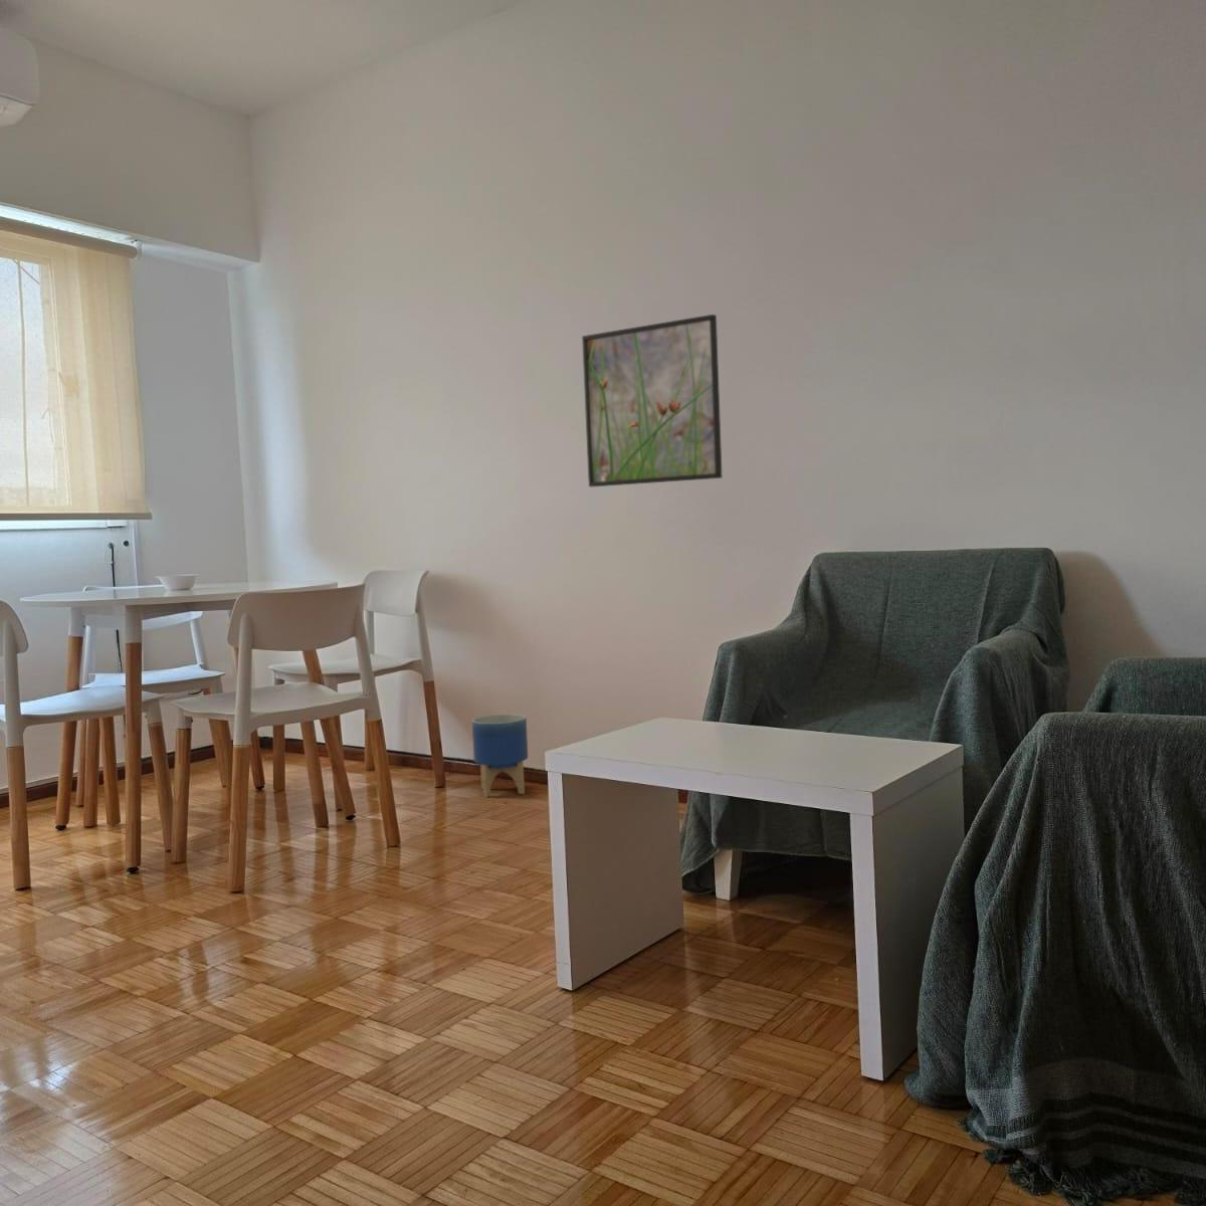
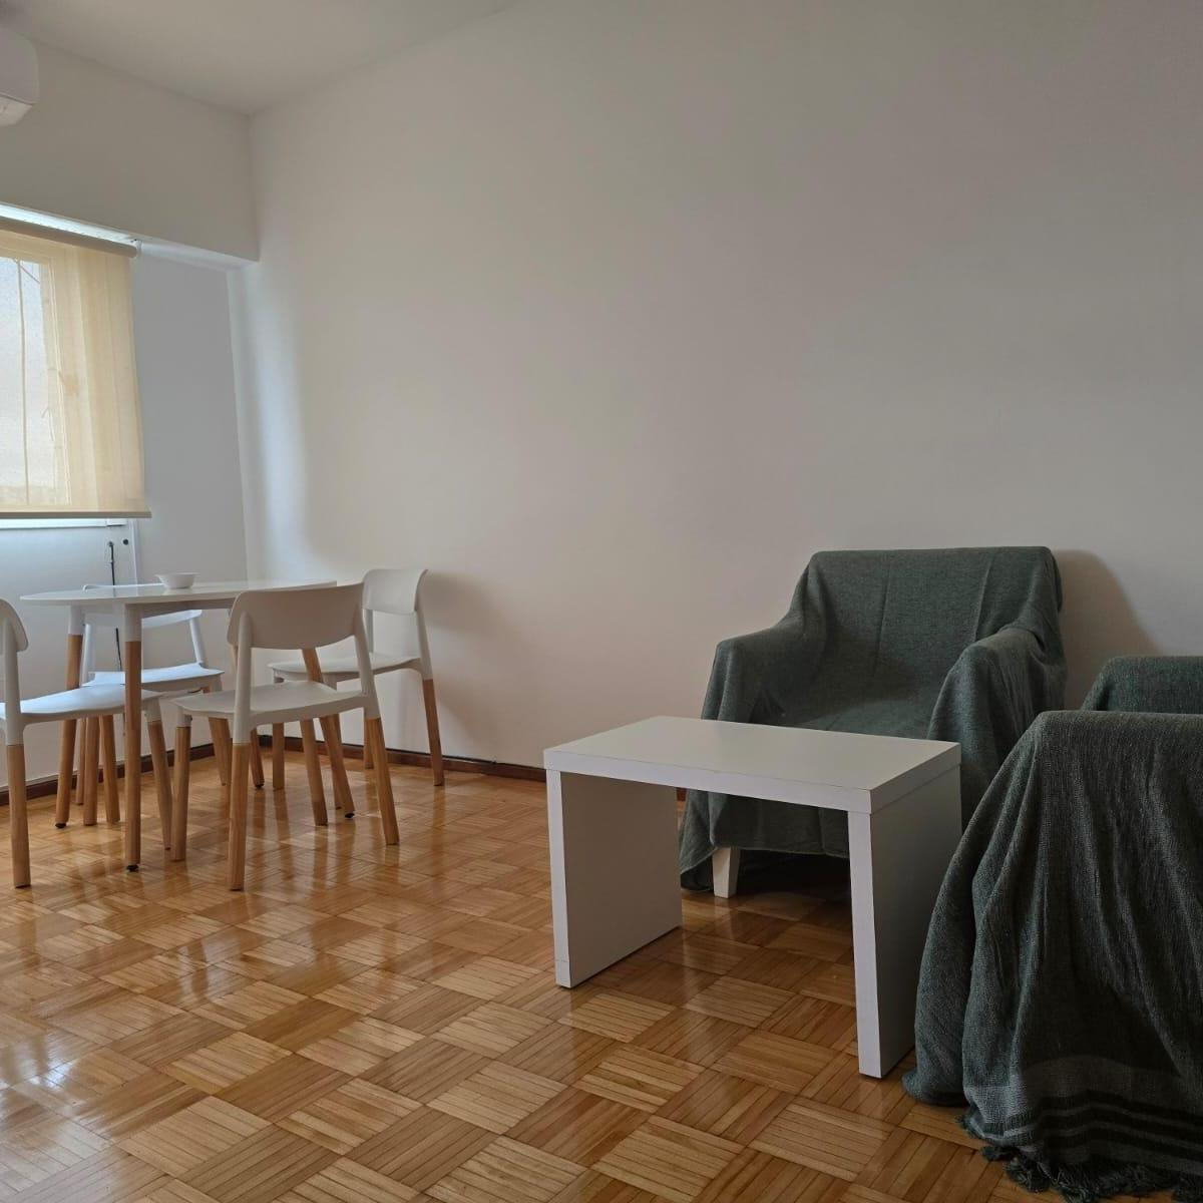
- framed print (649, 404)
- planter (500, 754)
